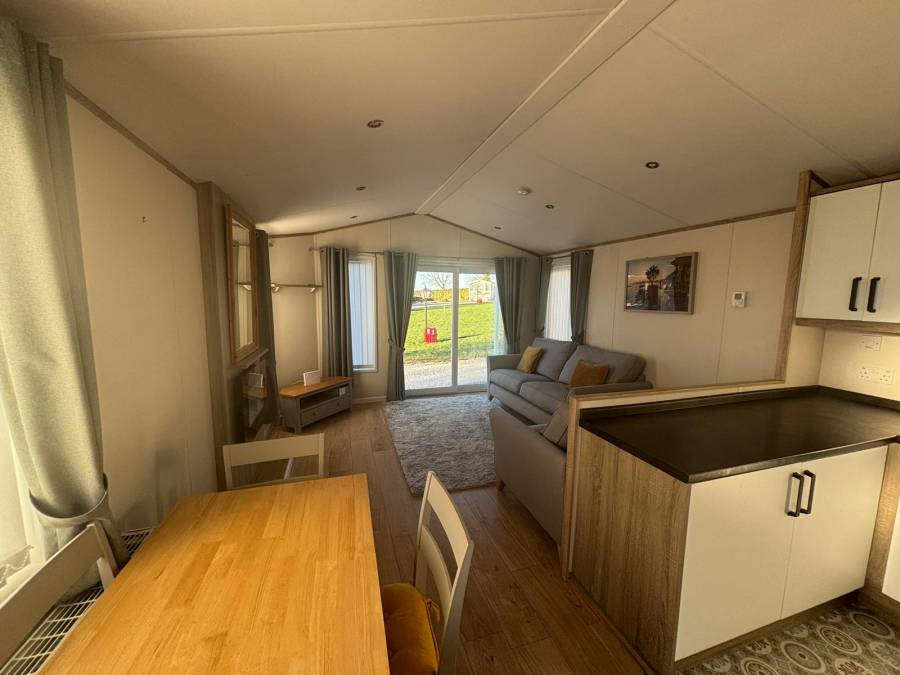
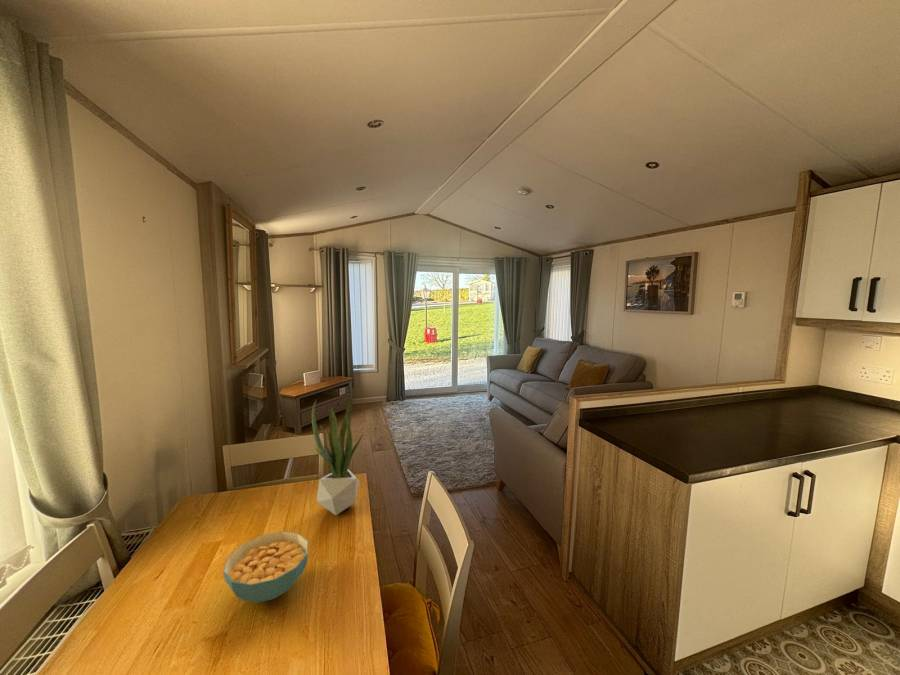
+ potted plant (335, 454)
+ cereal bowl (268, 572)
